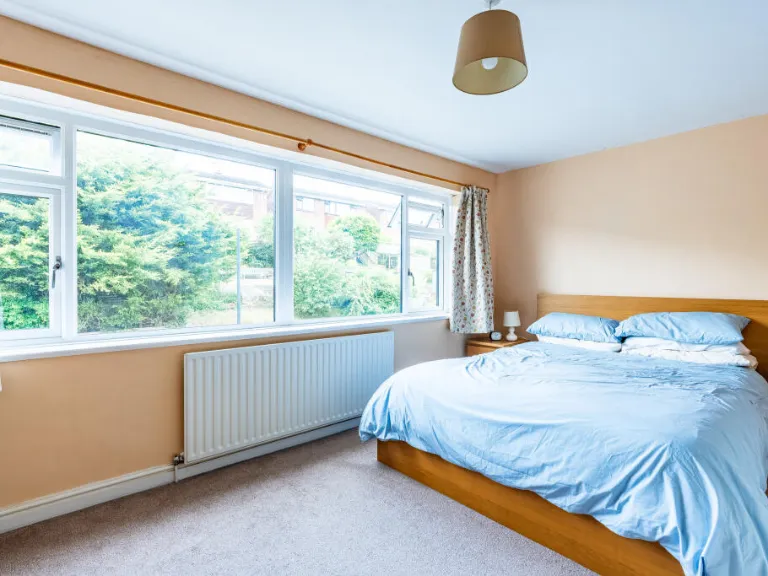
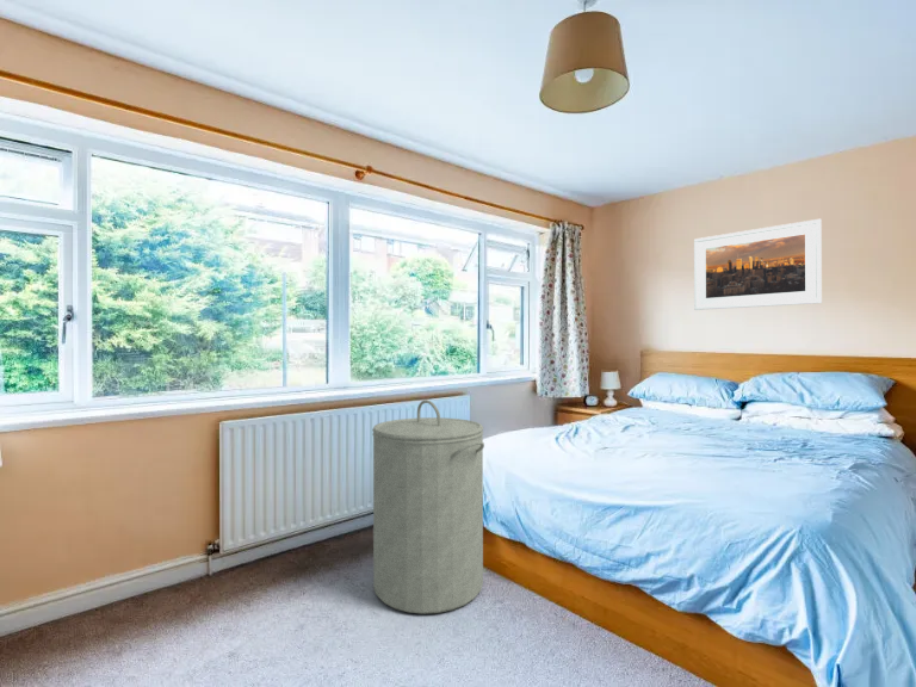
+ laundry hamper (428, 491)
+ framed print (751, 268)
